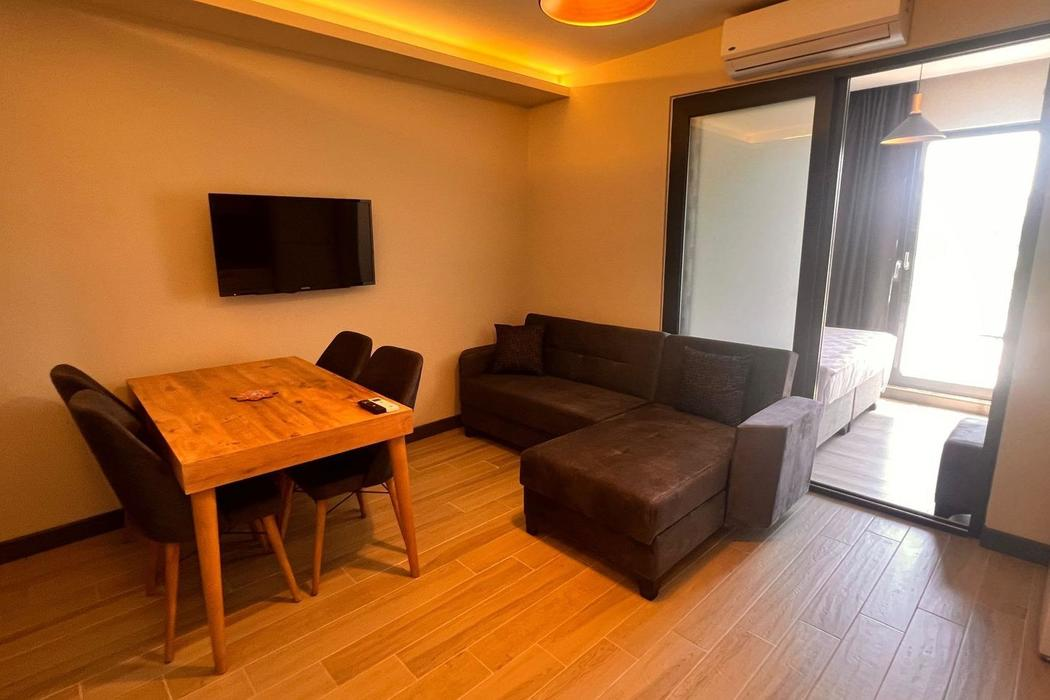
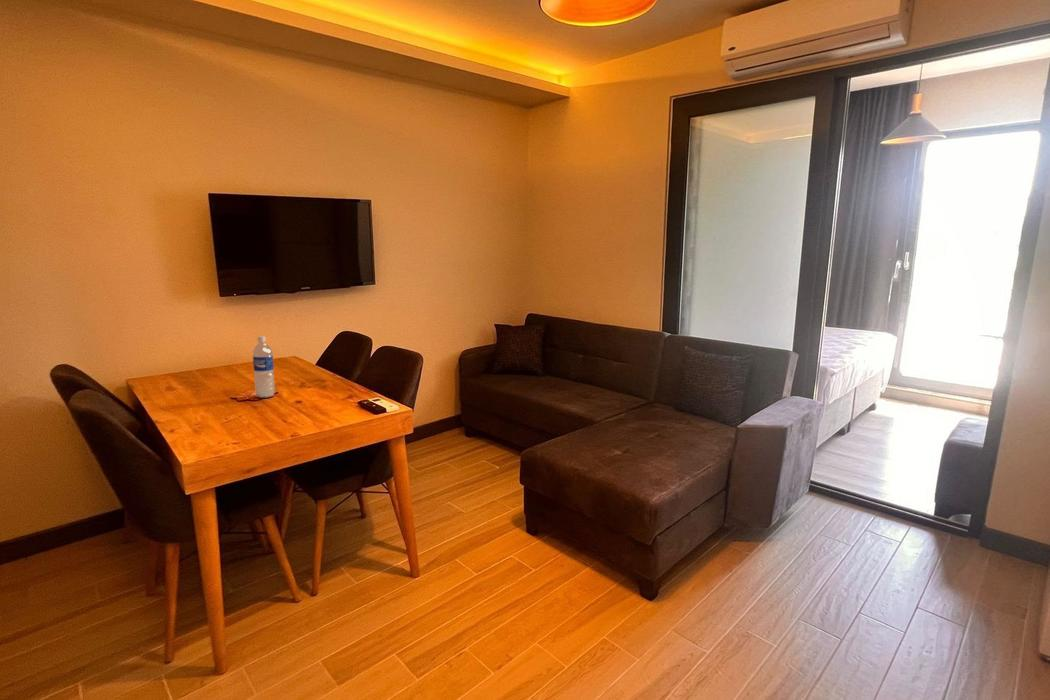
+ water bottle (263, 366)
